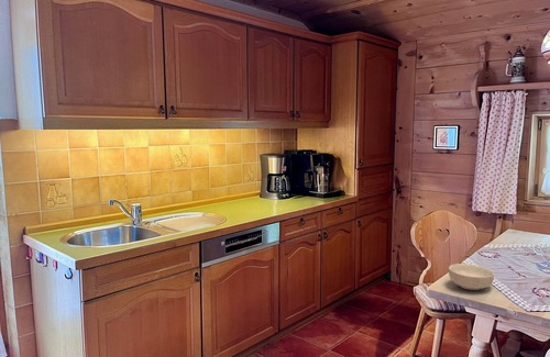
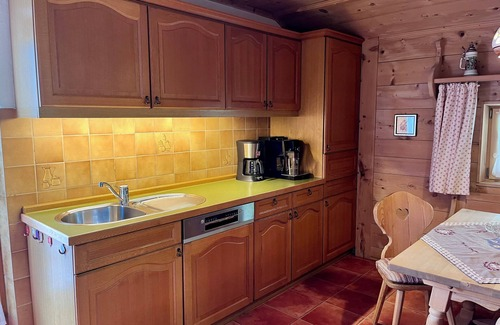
- cereal bowl (470, 278)
